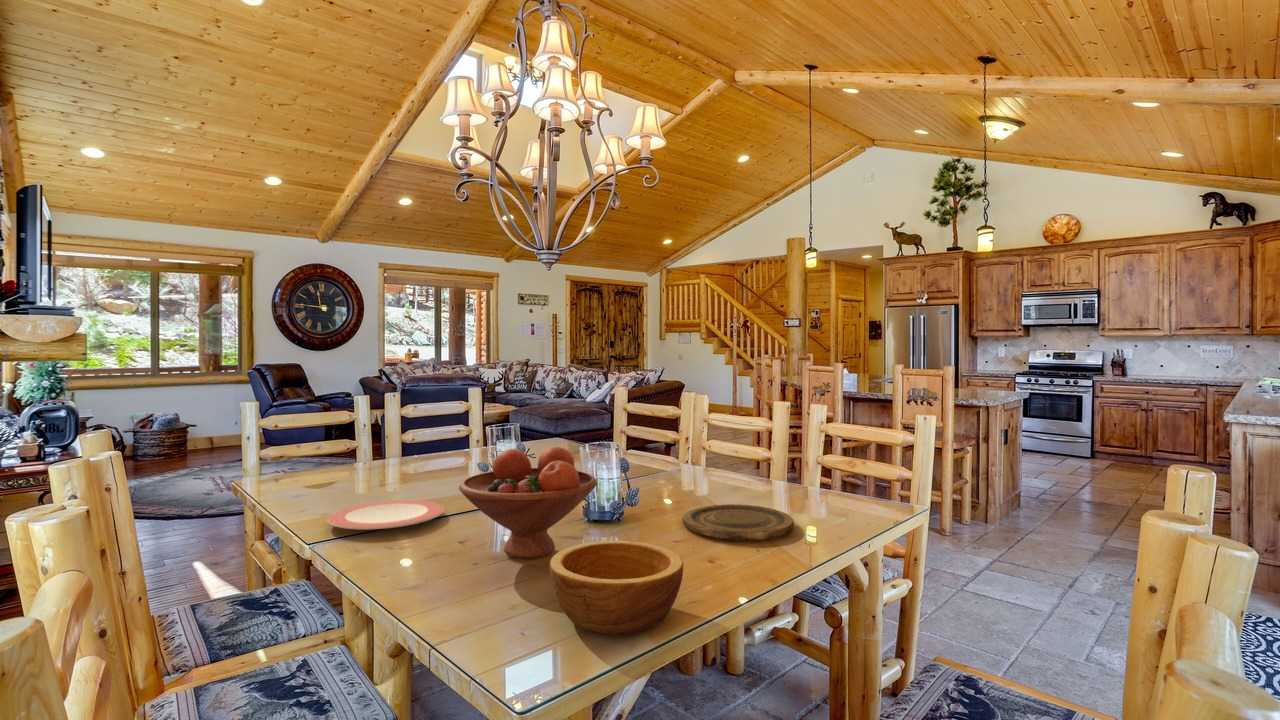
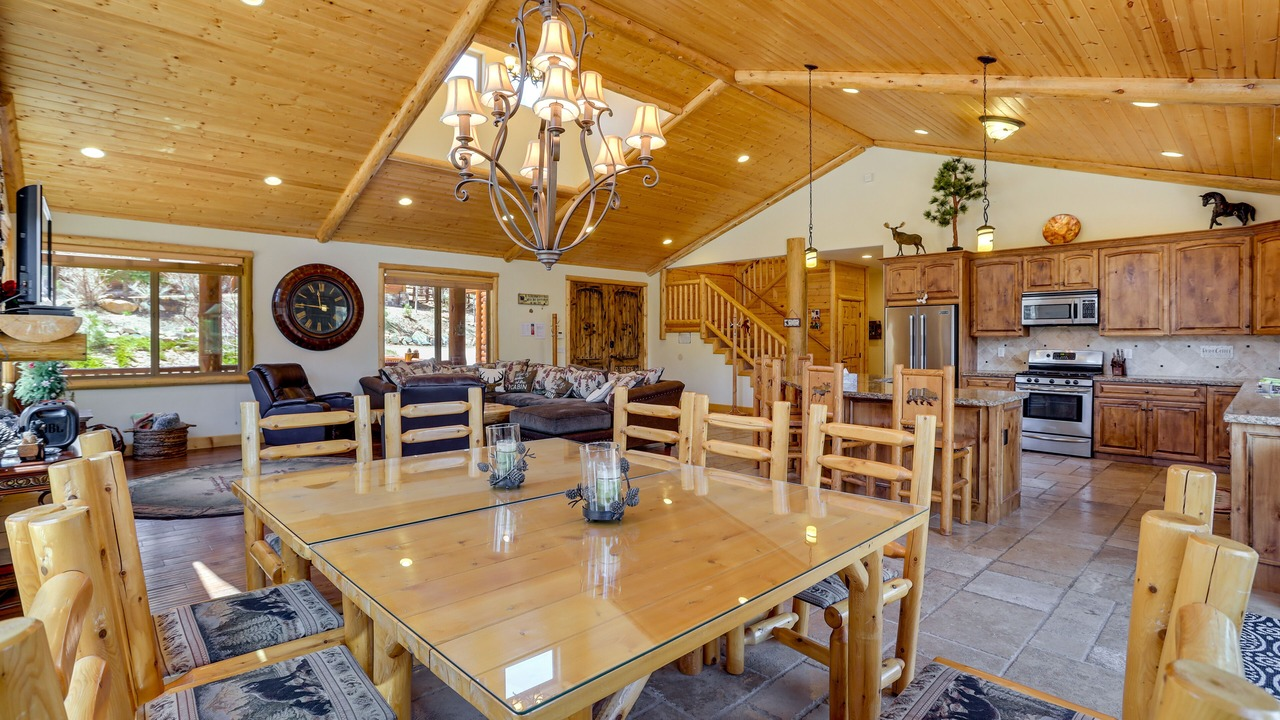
- plate (737, 520)
- plate (387, 516)
- bowl (616, 588)
- fruit bowl (529, 502)
